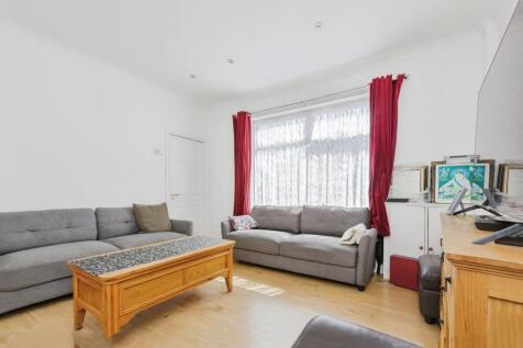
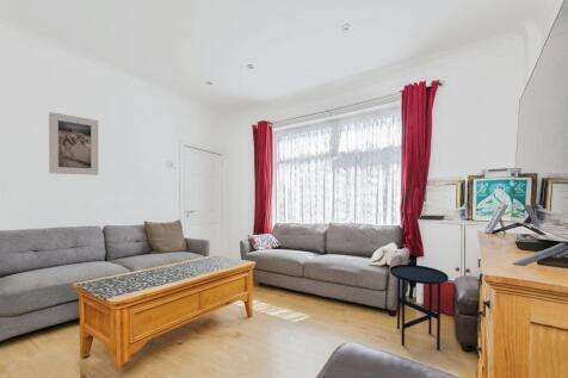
+ side table (416, 305)
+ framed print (75, 144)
